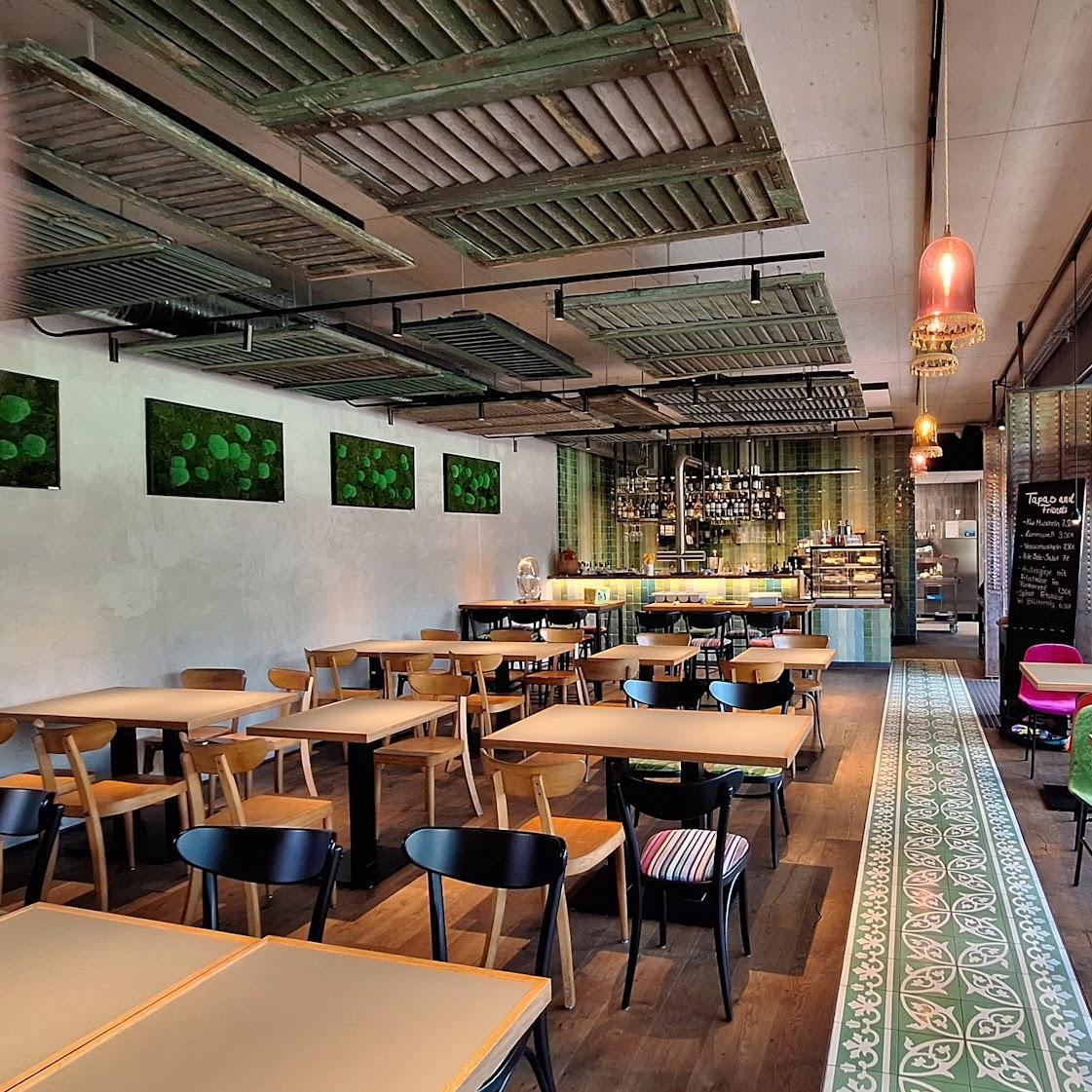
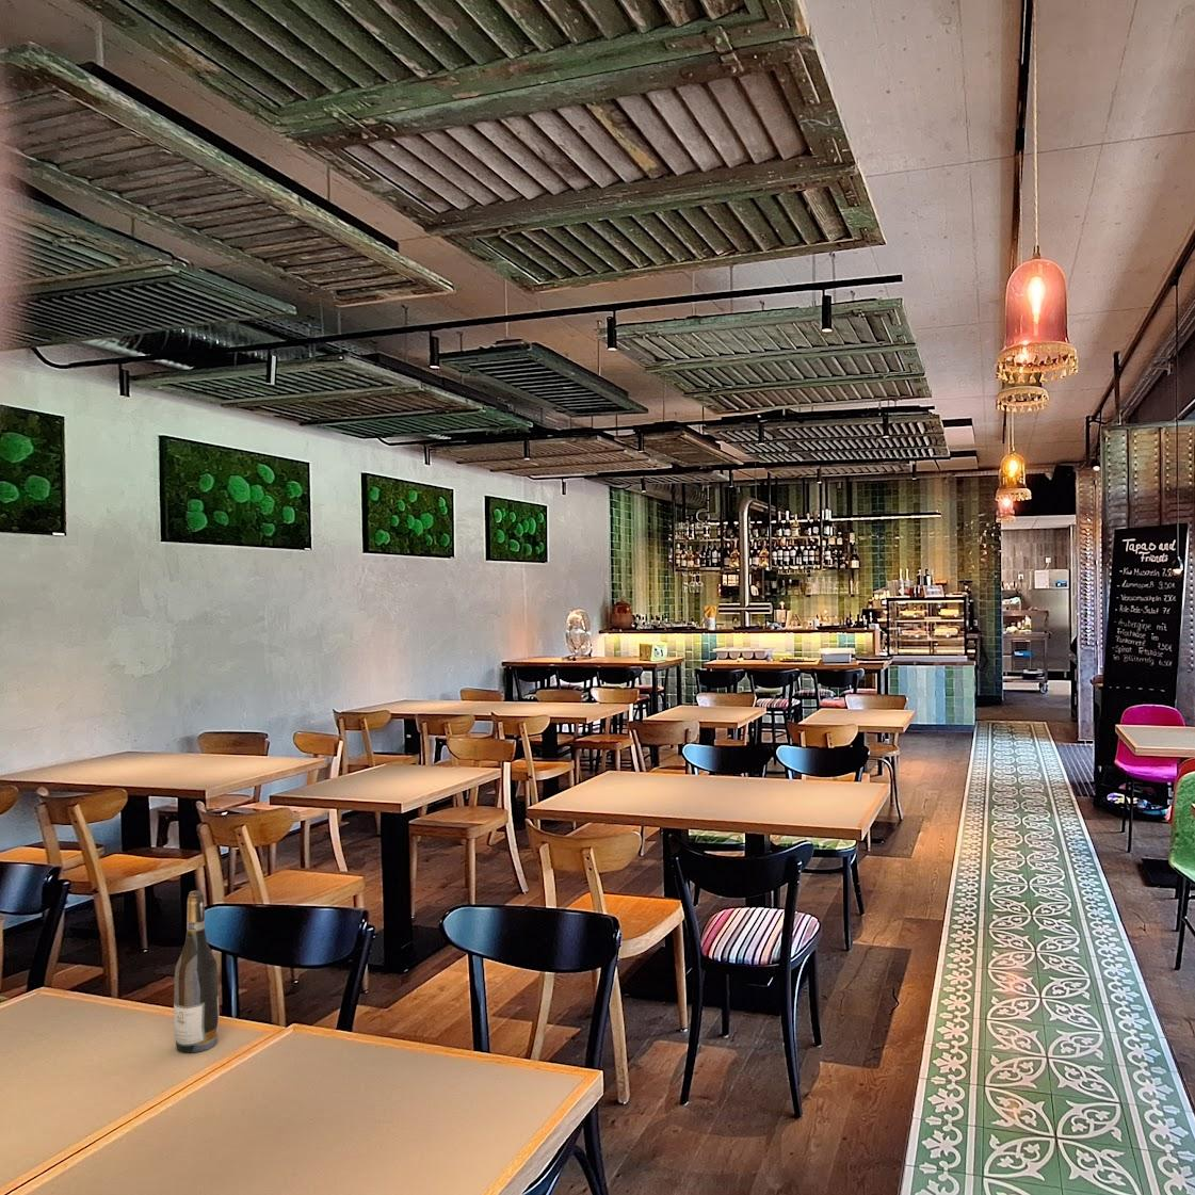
+ wine bottle (195, 968)
